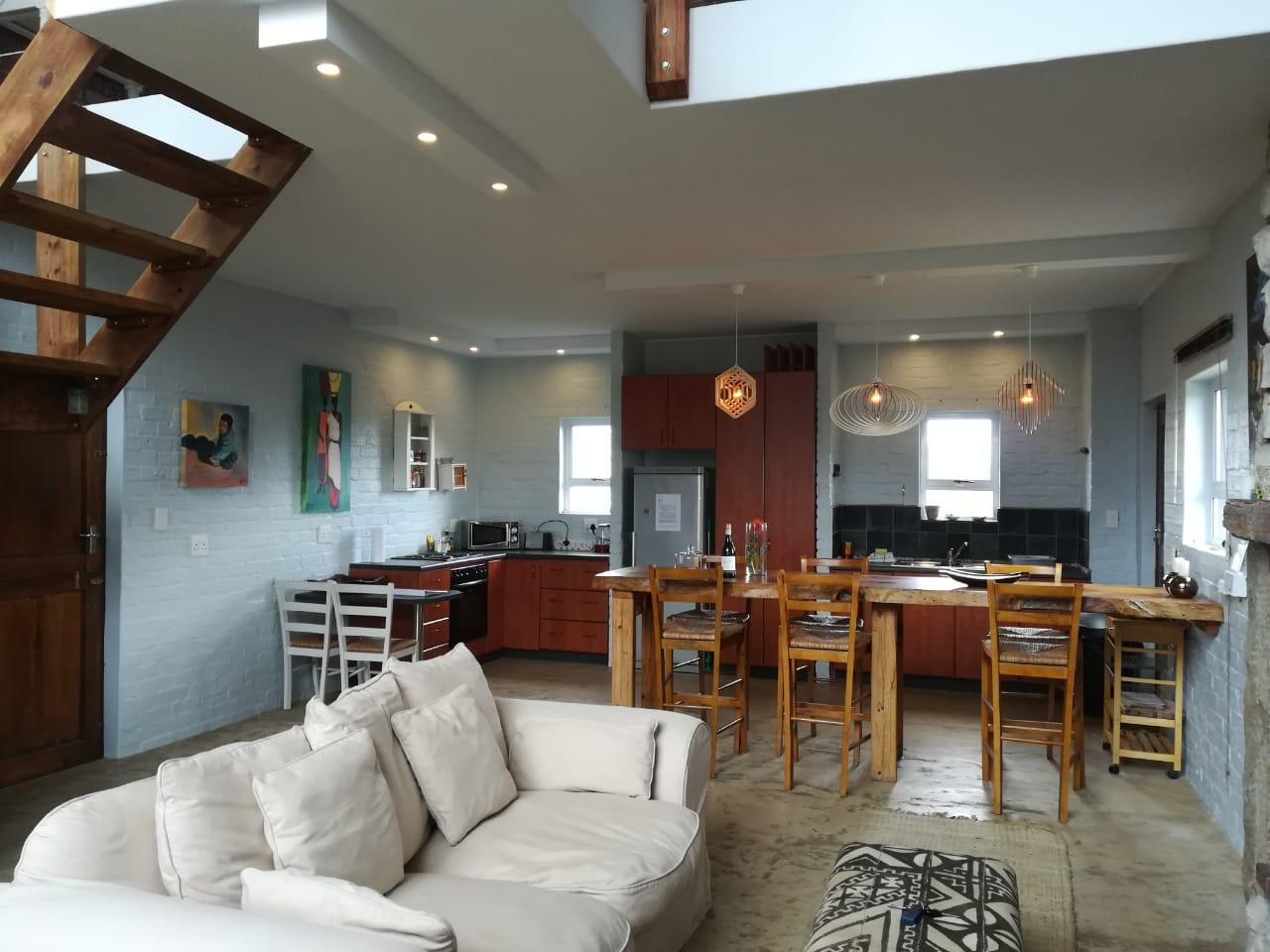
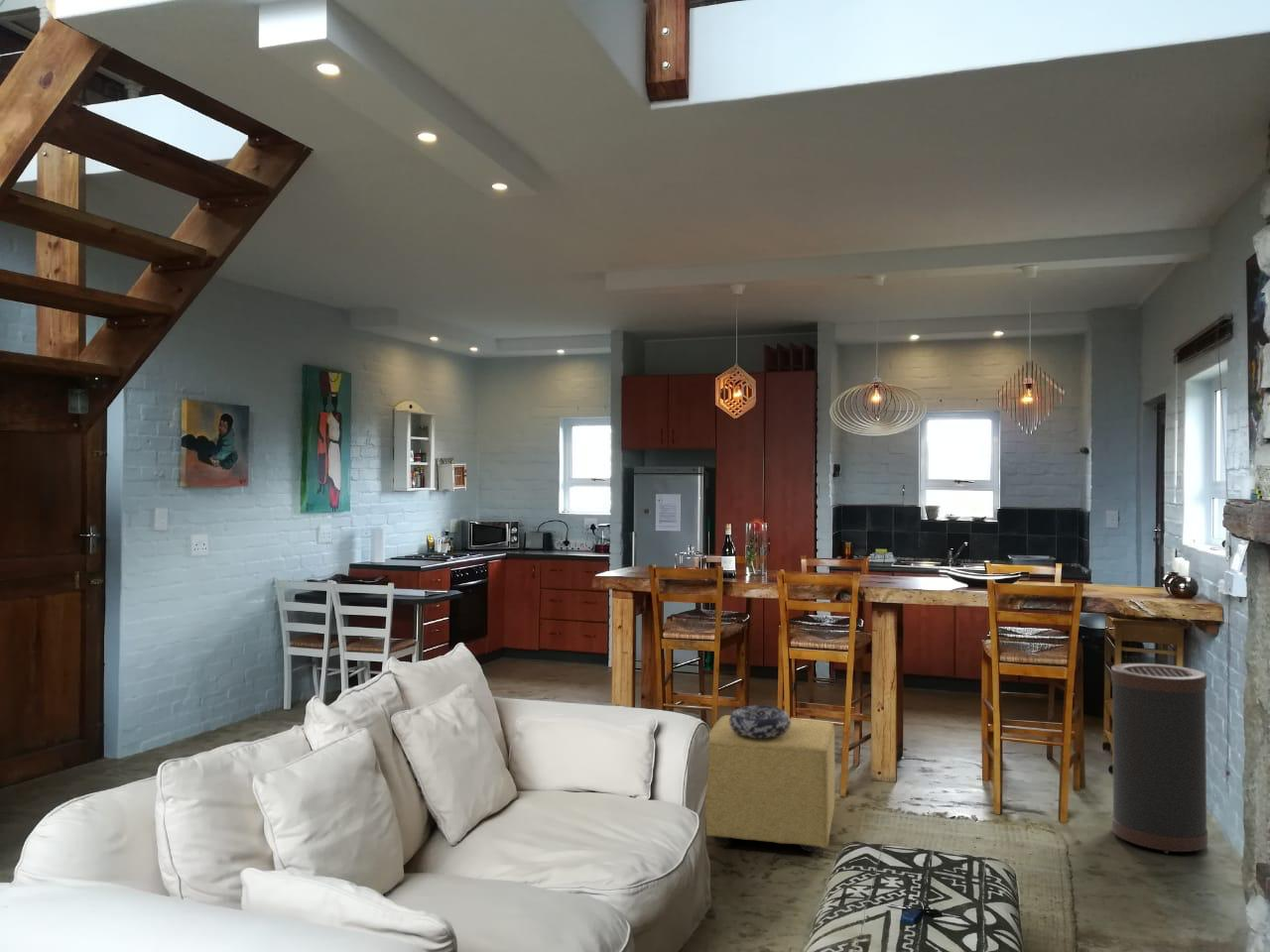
+ decorative bowl (759, 722)
+ ottoman (770, 778)
+ trash can (1158, 755)
